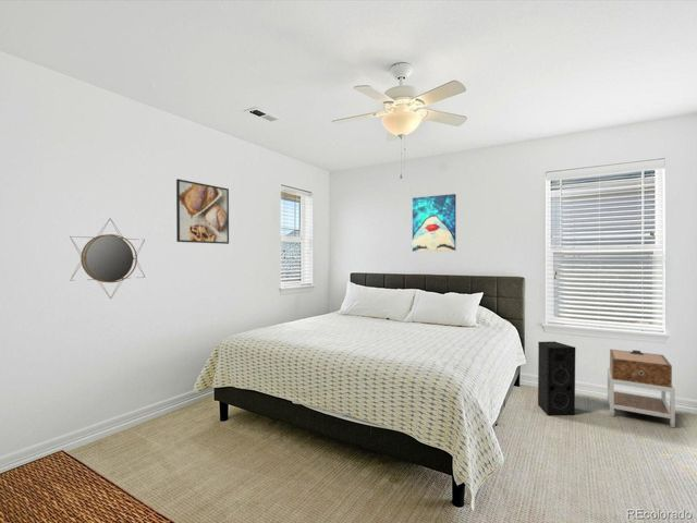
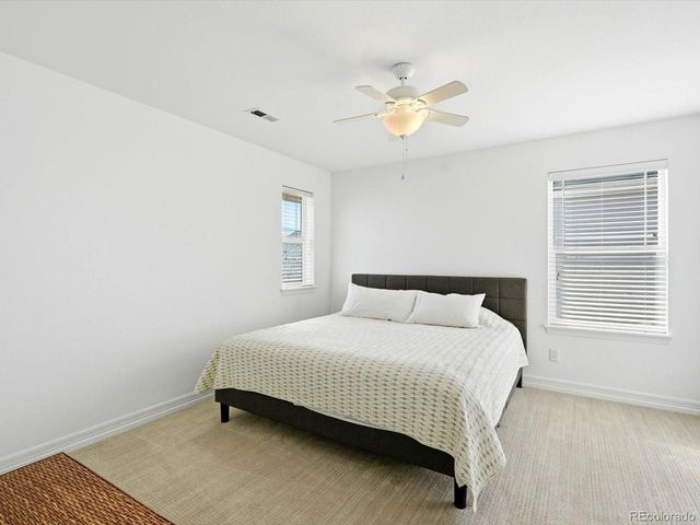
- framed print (204, 214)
- nightstand (638, 382)
- wall art (433, 223)
- speaker (553, 377)
- home mirror (110, 258)
